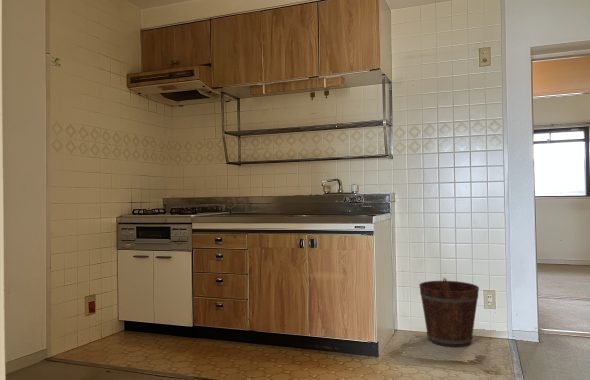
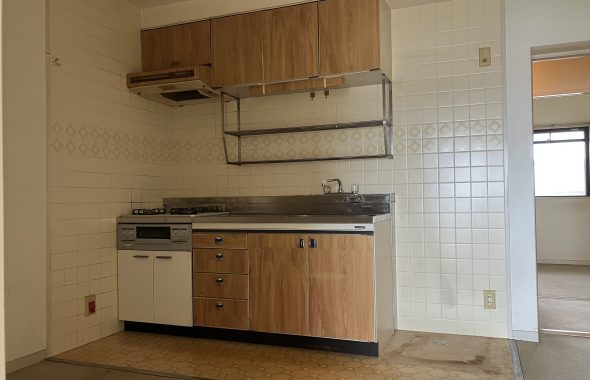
- bucket (448, 311)
